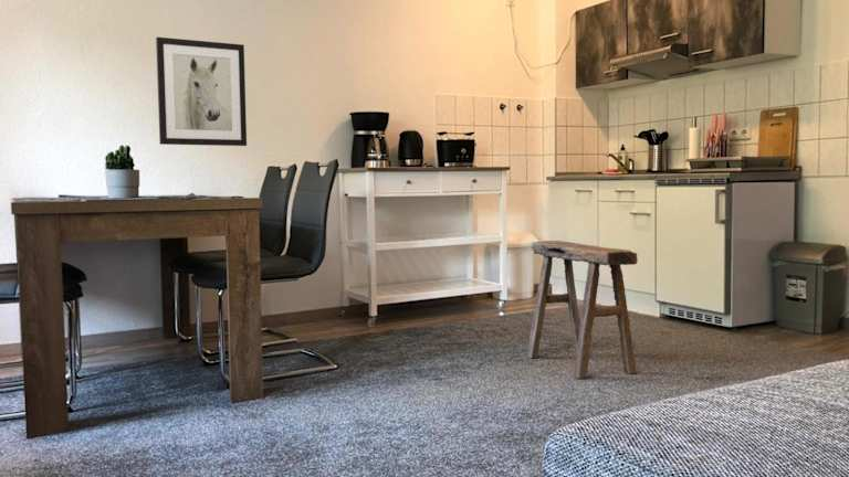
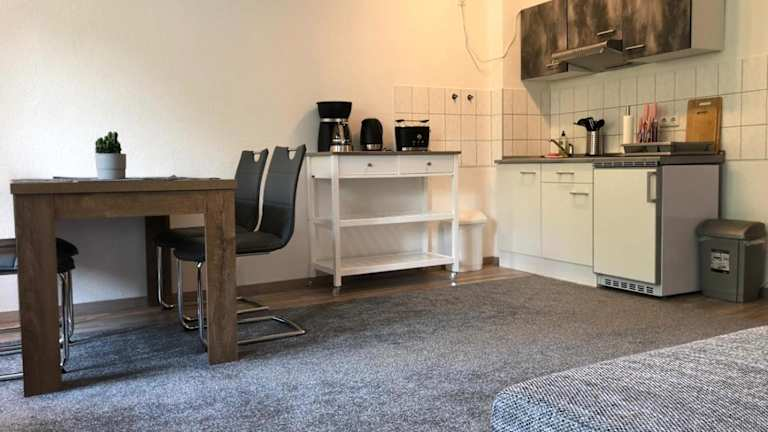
- wall art (202, 93)
- stool (577, 306)
